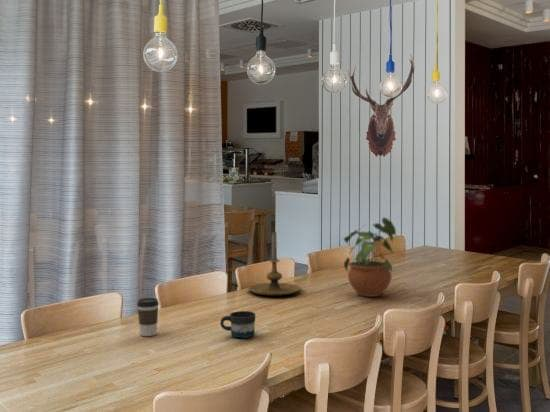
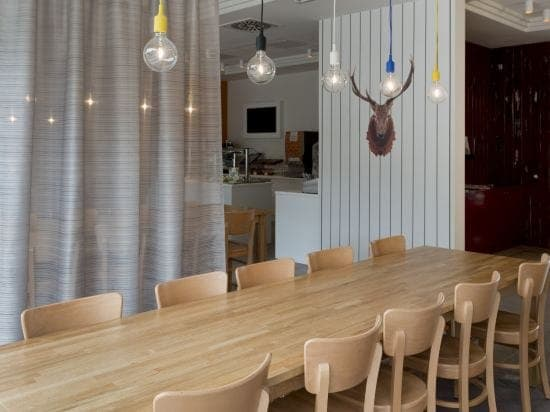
- candle holder (274, 261)
- potted plant (374, 255)
- mug (240, 325)
- coffee cup (148, 316)
